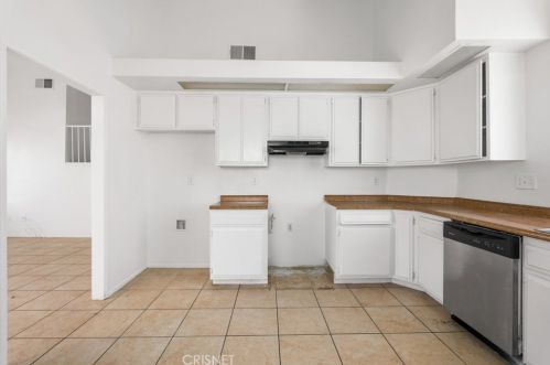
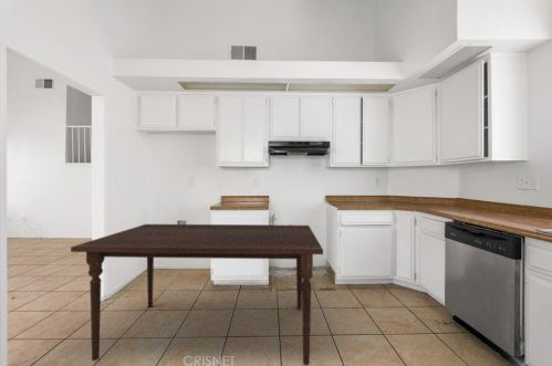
+ dining table (213, 258)
